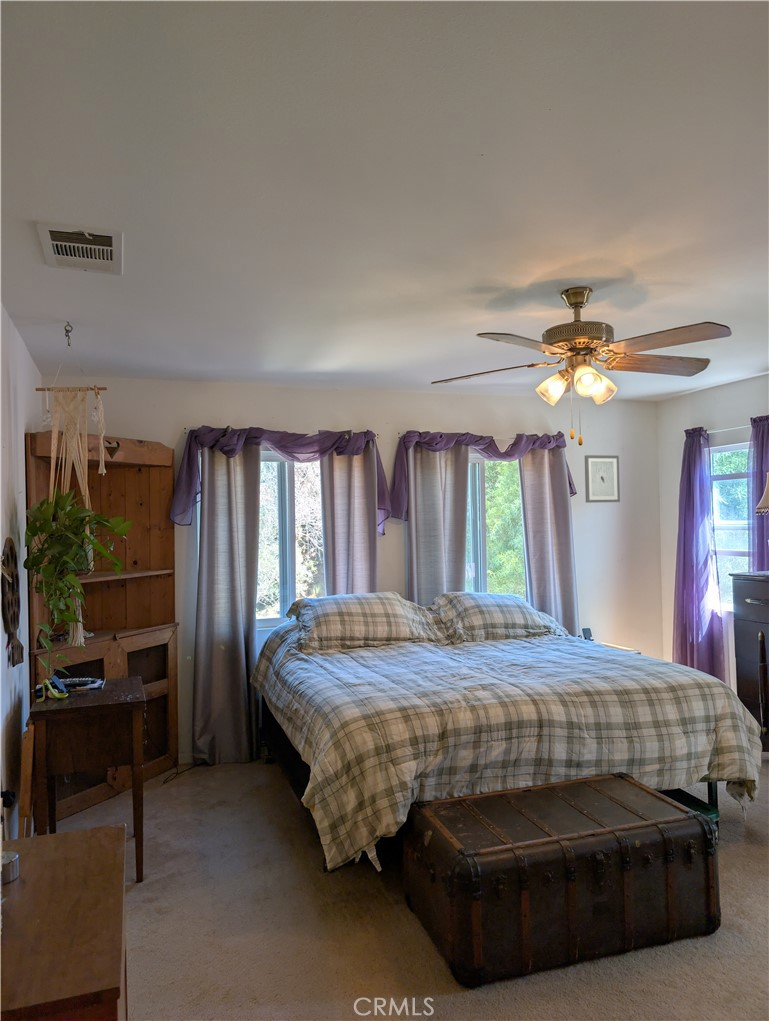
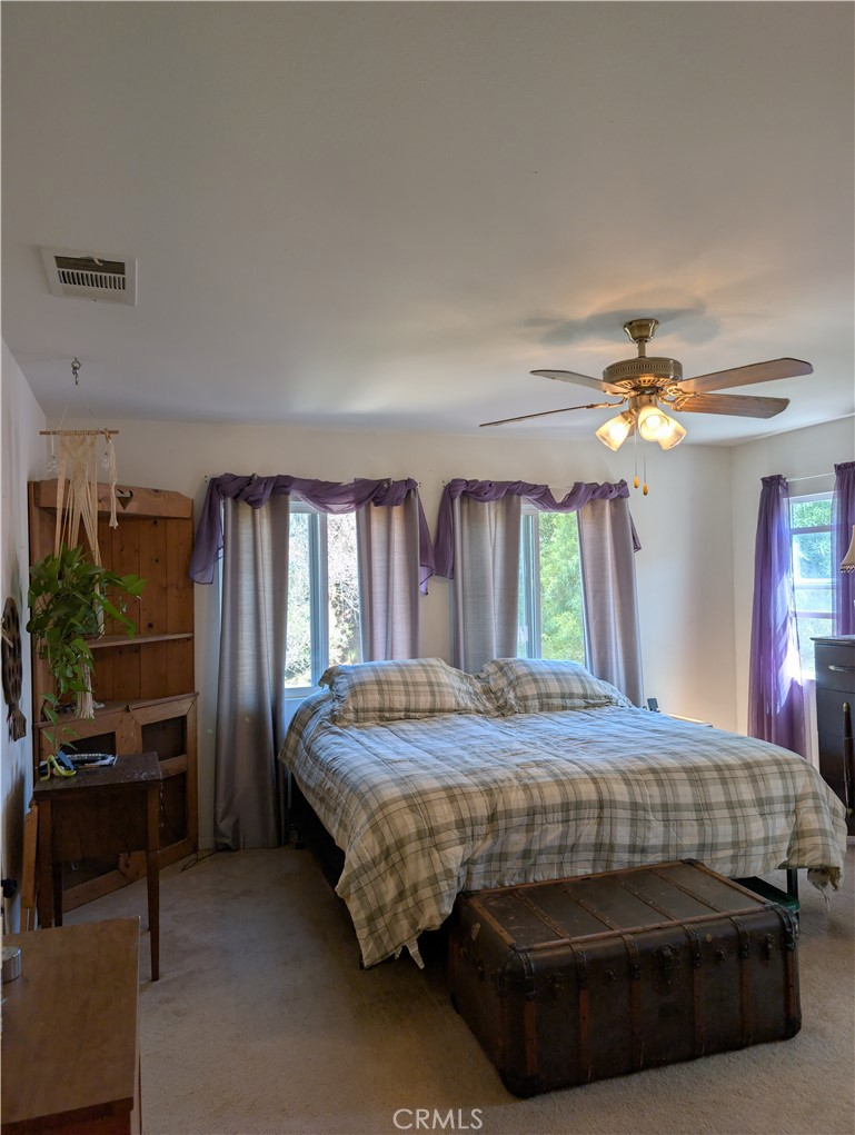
- wall art (602, 478)
